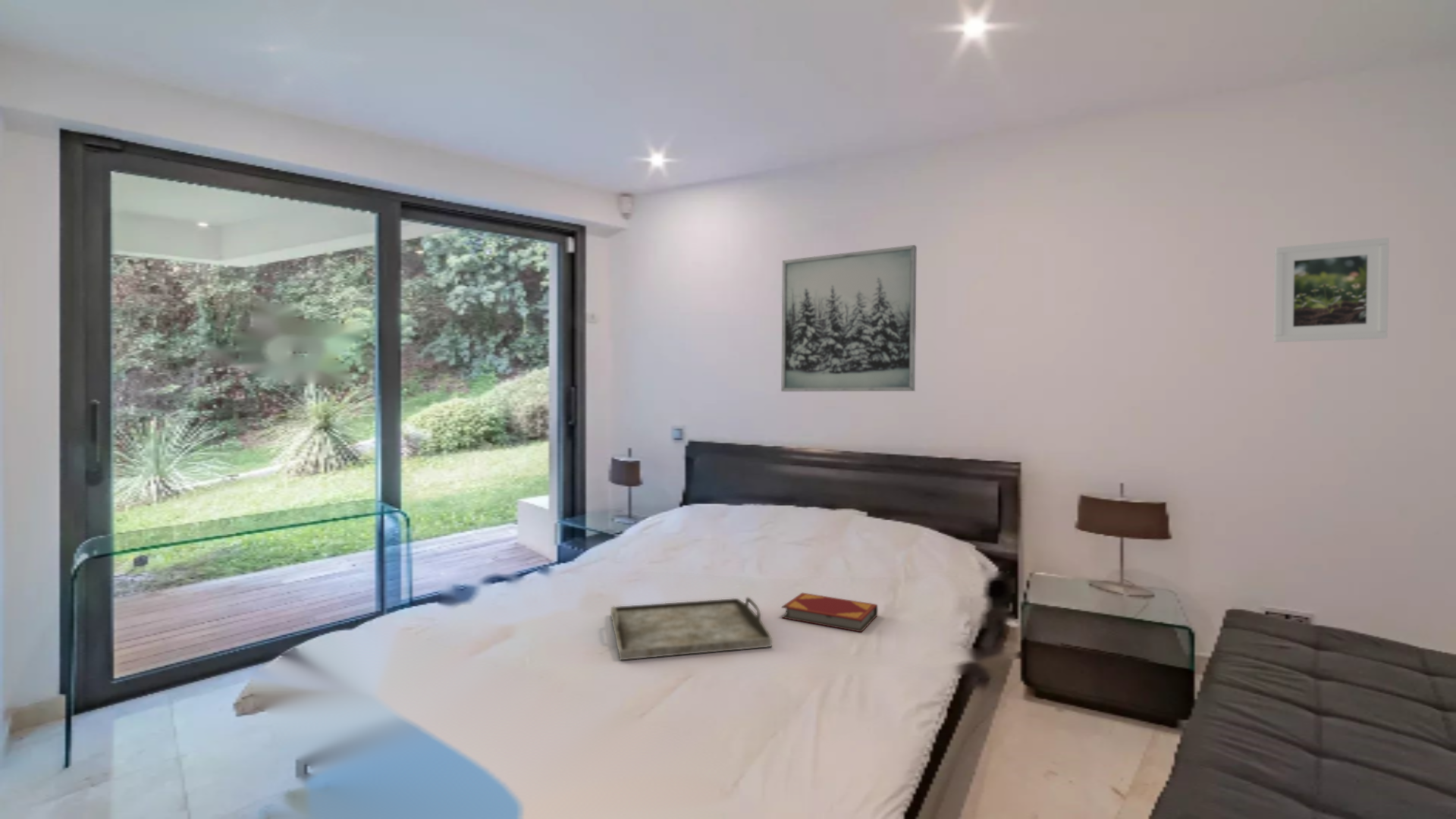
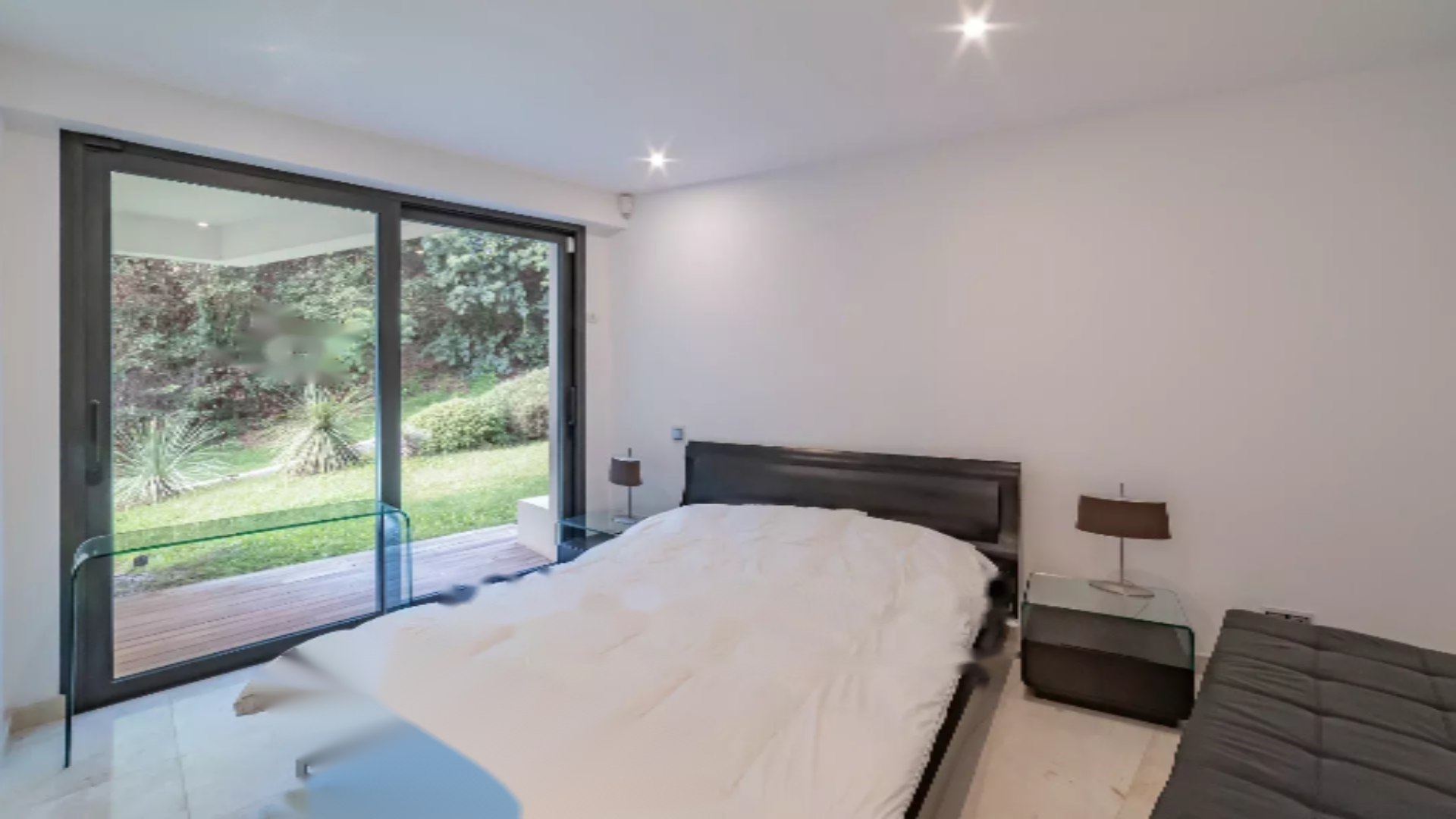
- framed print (1329, 291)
- serving tray (686, 617)
- wall art (846, 322)
- hardback book (830, 610)
